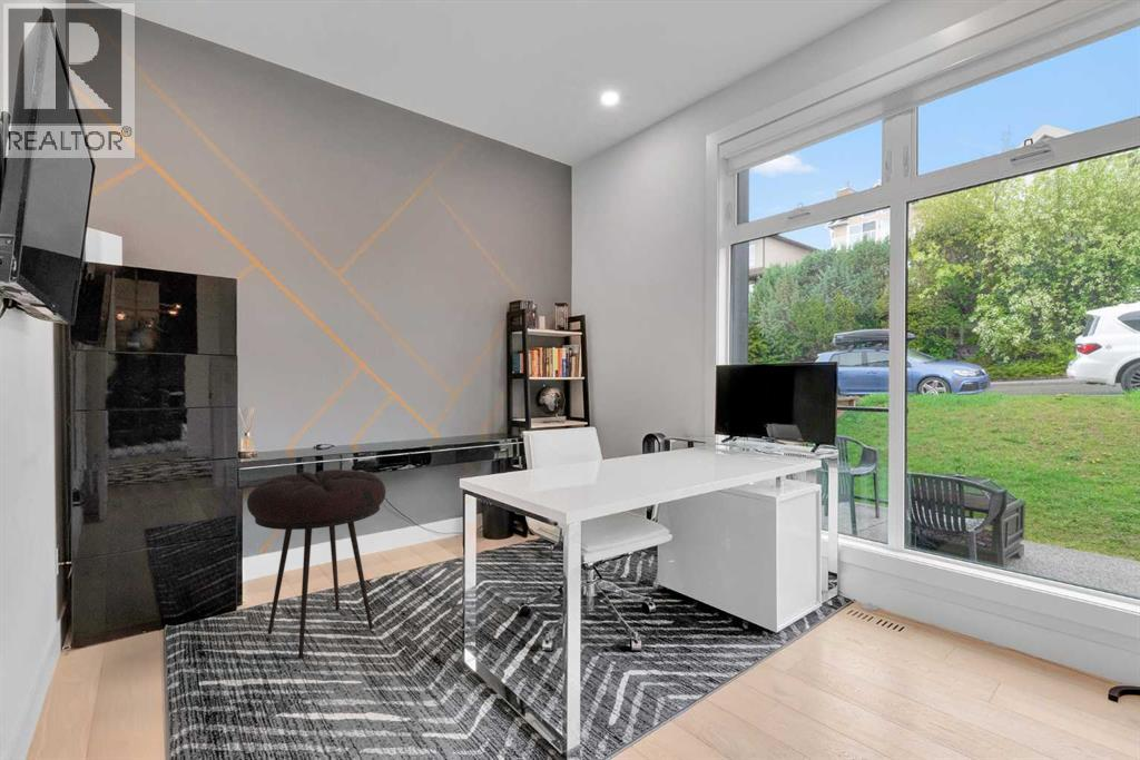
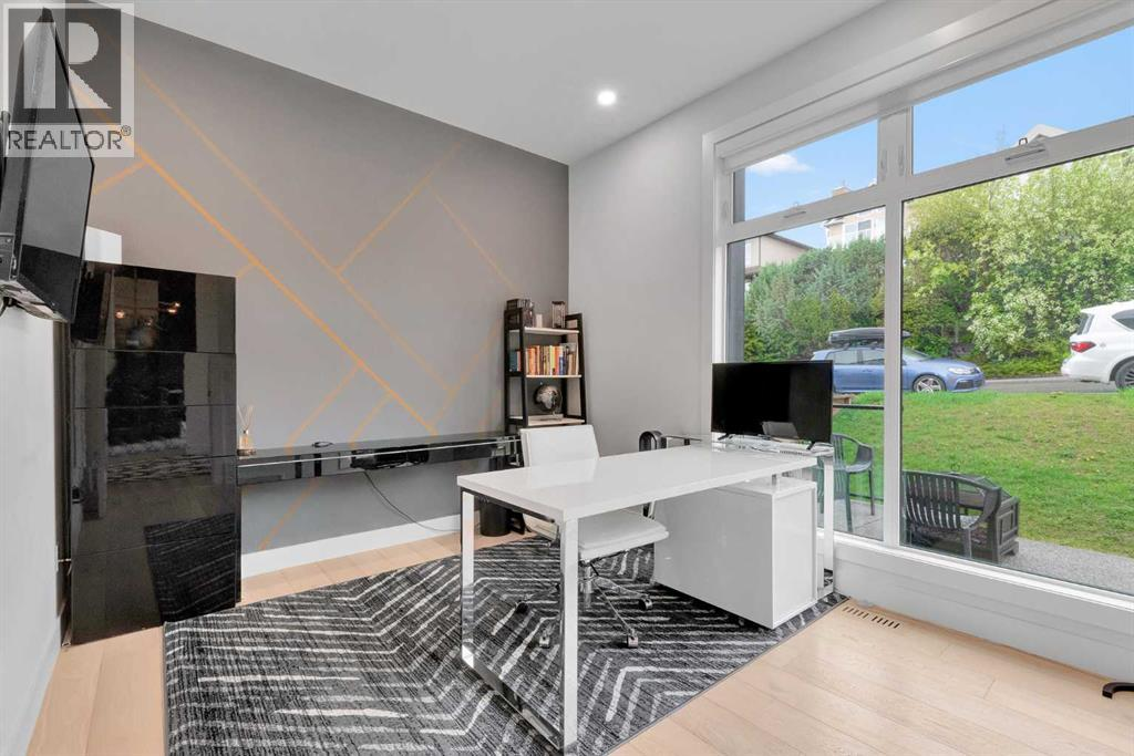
- stool (331, 552)
